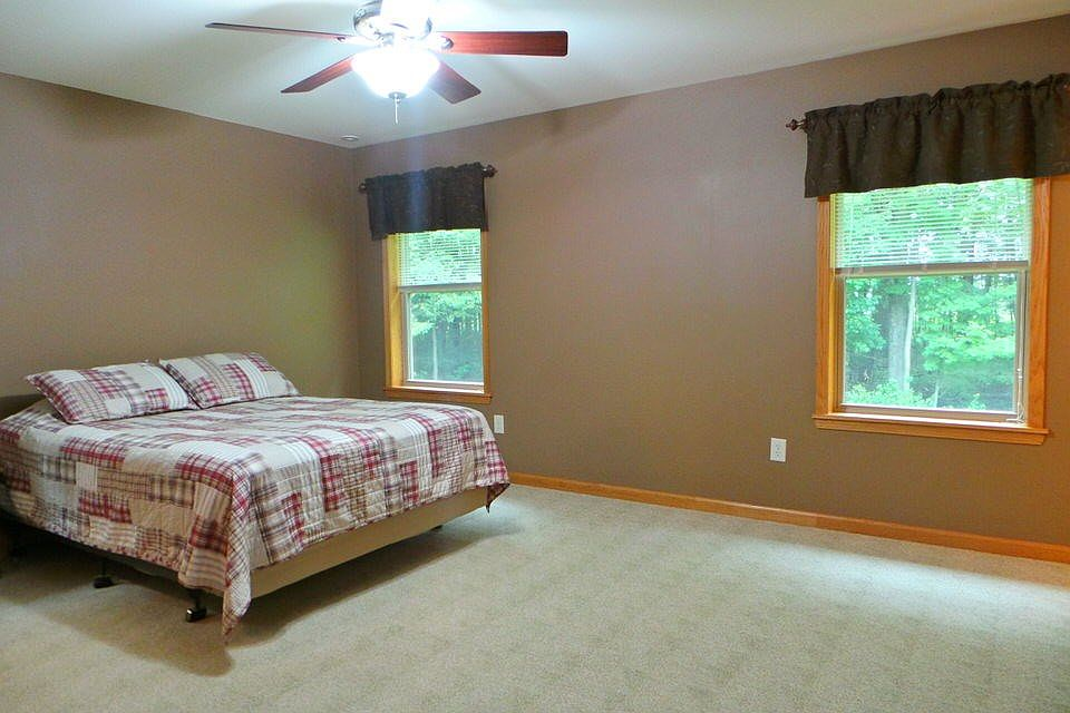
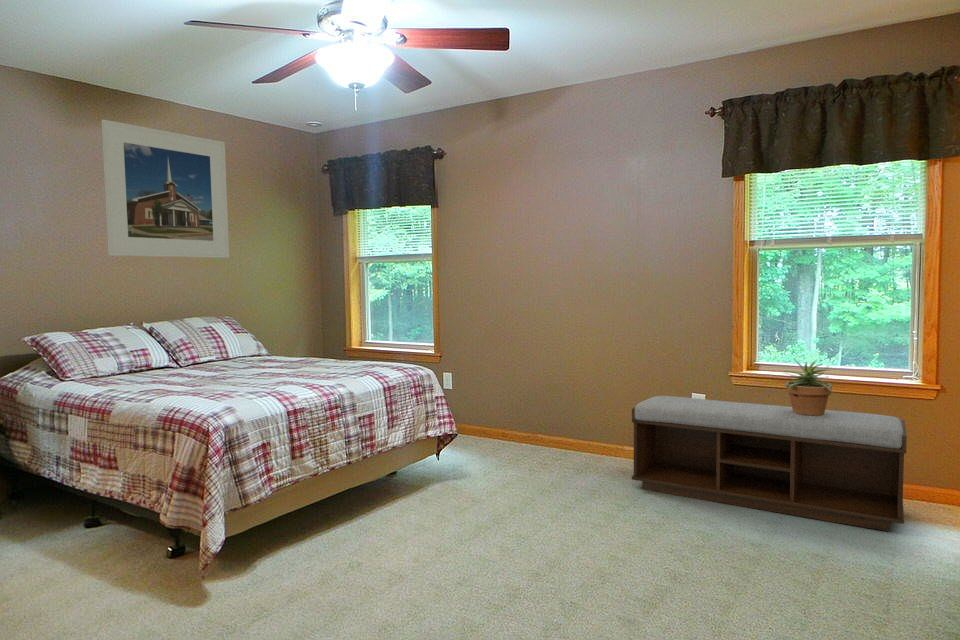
+ bench (759, 453)
+ potted plant (810, 386)
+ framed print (170, 194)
